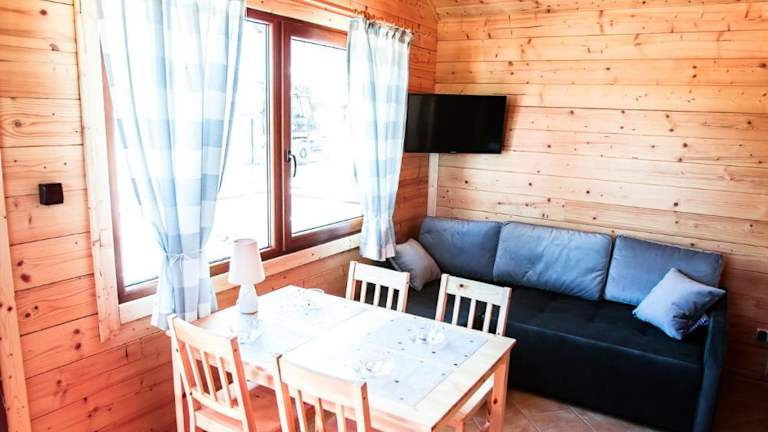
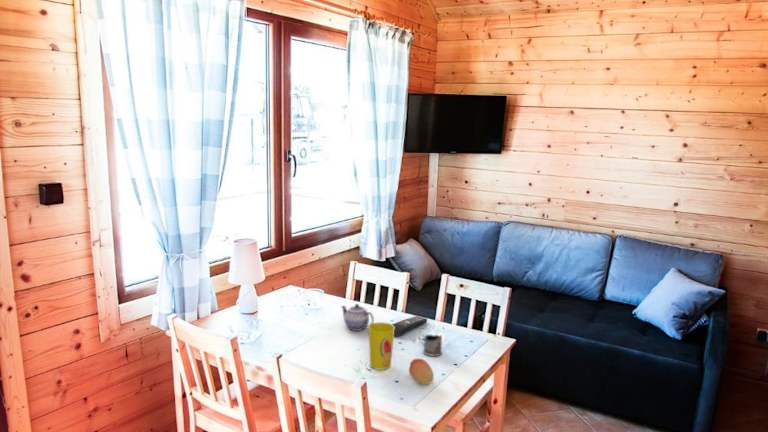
+ cup (380, 346)
+ remote control (408, 324)
+ fruit (421, 370)
+ tea glass holder (429, 342)
+ teapot (356, 316)
